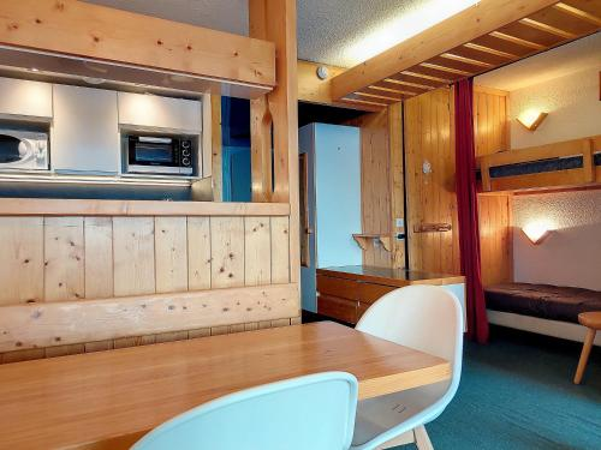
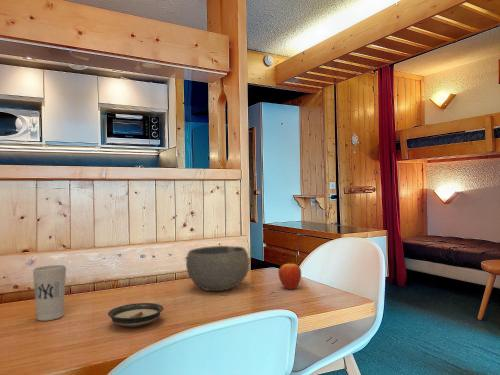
+ bowl (218, 268)
+ fruit (290, 274)
+ cup (50, 292)
+ saucer (136, 316)
